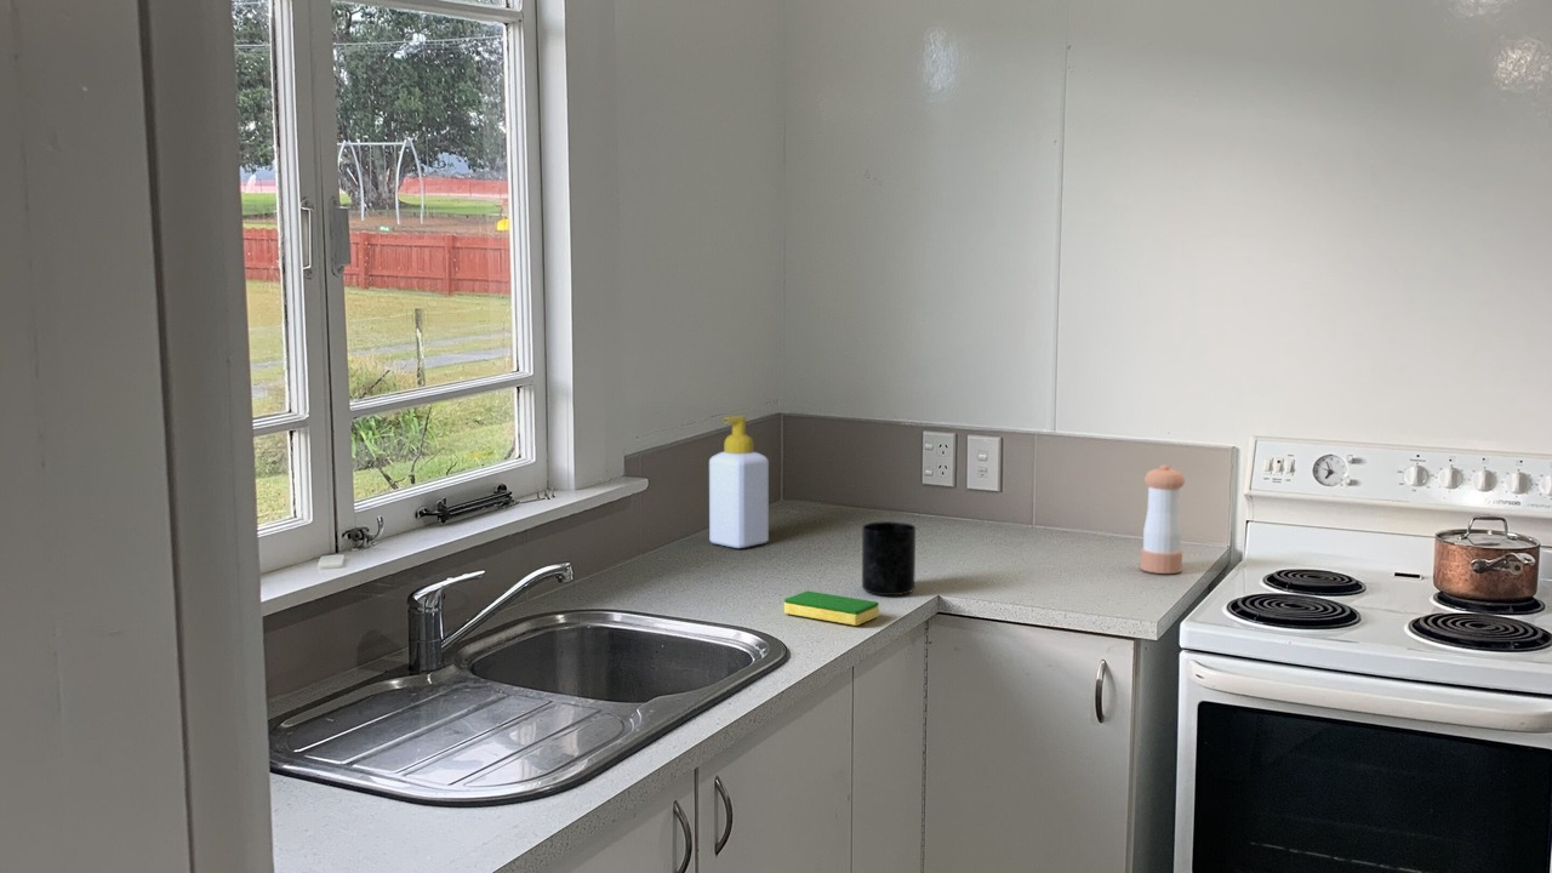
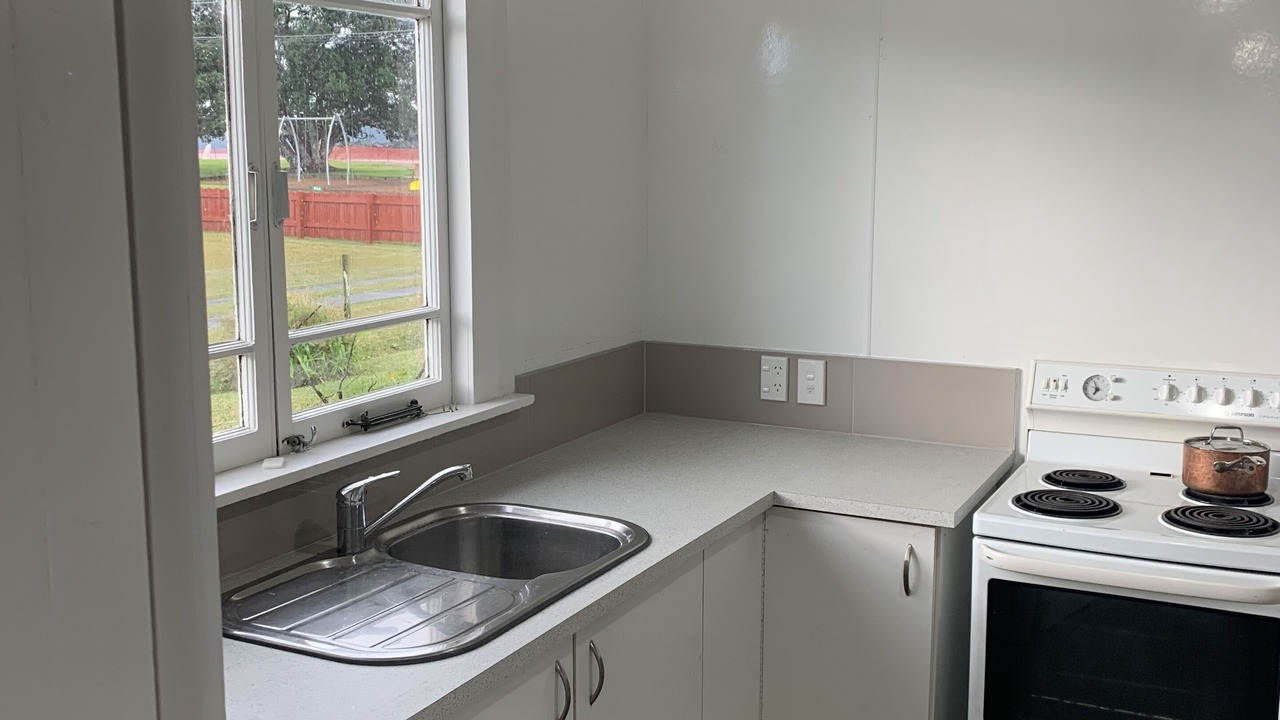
- pepper shaker (1163, 517)
- dish sponge (831, 607)
- soap bottle (738, 480)
- mug (891, 557)
